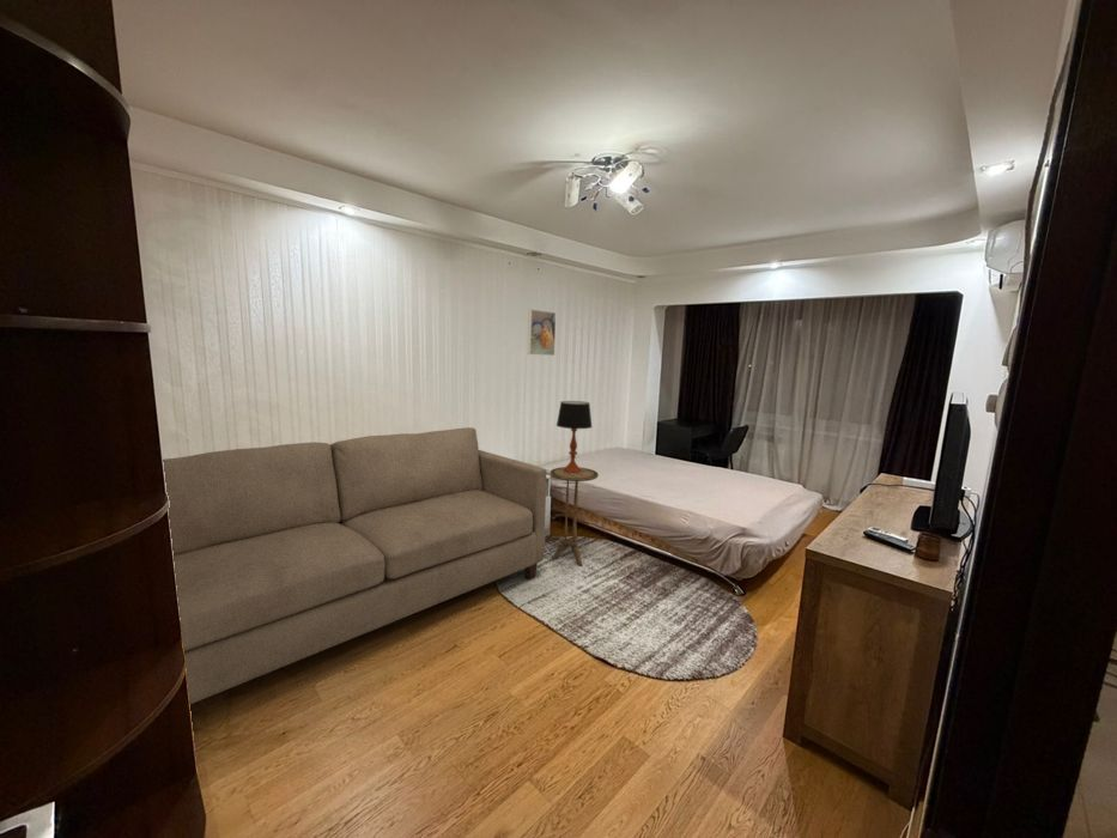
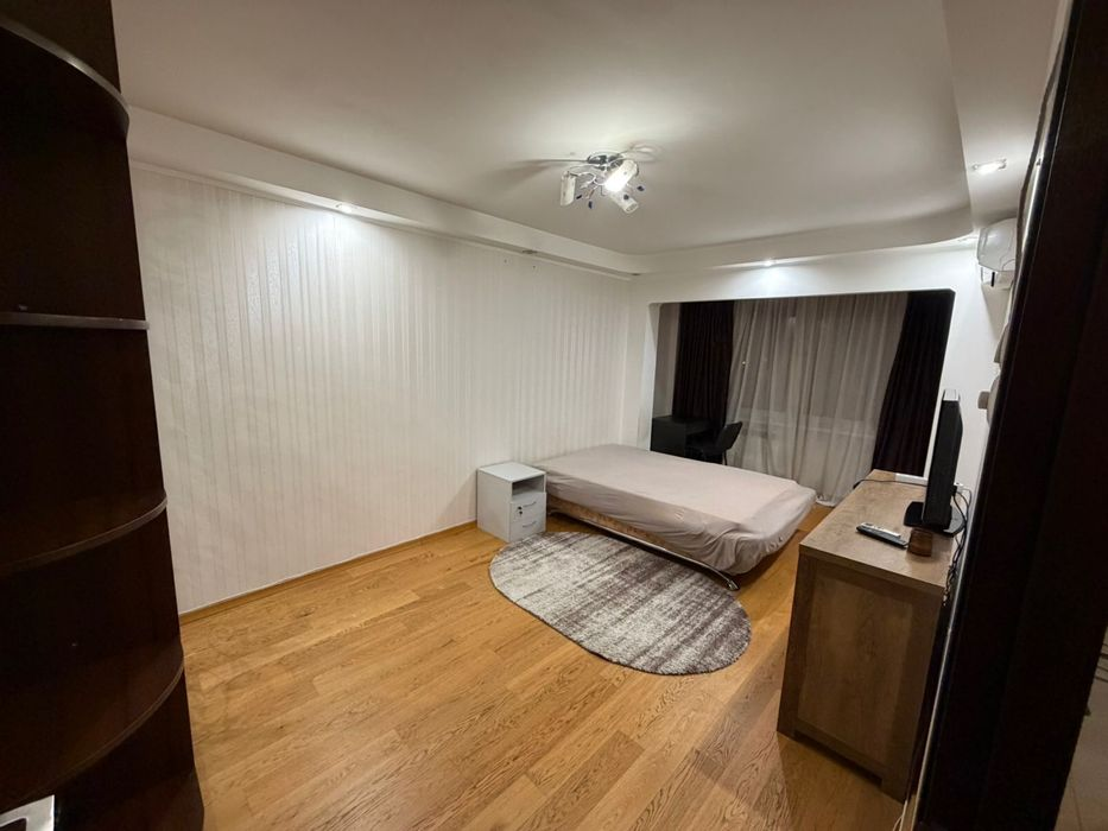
- sofa (352, 530)
- side table (573, 516)
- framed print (541, 333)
- table lamp (573, 436)
